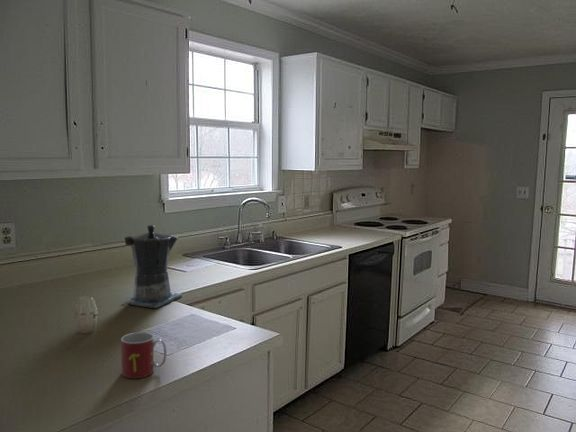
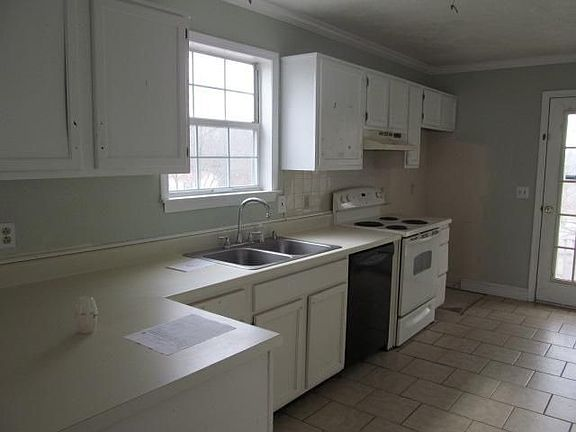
- coffee maker (150, 262)
- mug (144, 354)
